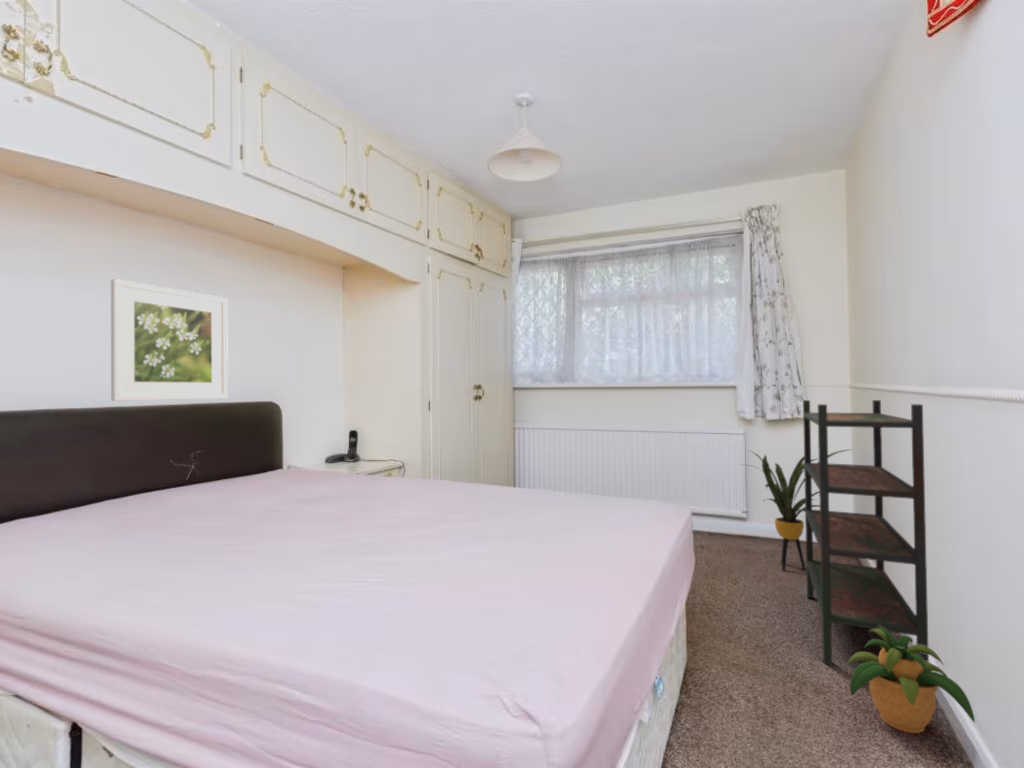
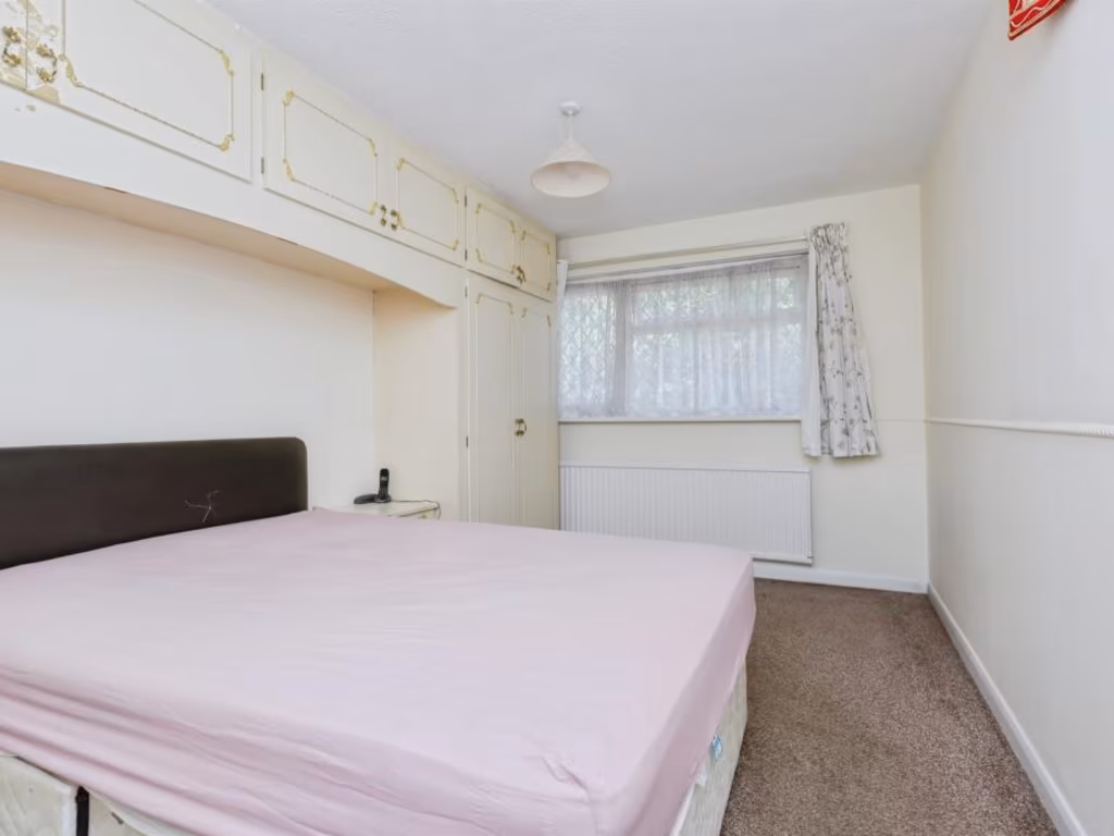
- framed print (174, 344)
- potted plant (898, 674)
- bookshelf (854, 516)
- house plant (794, 508)
